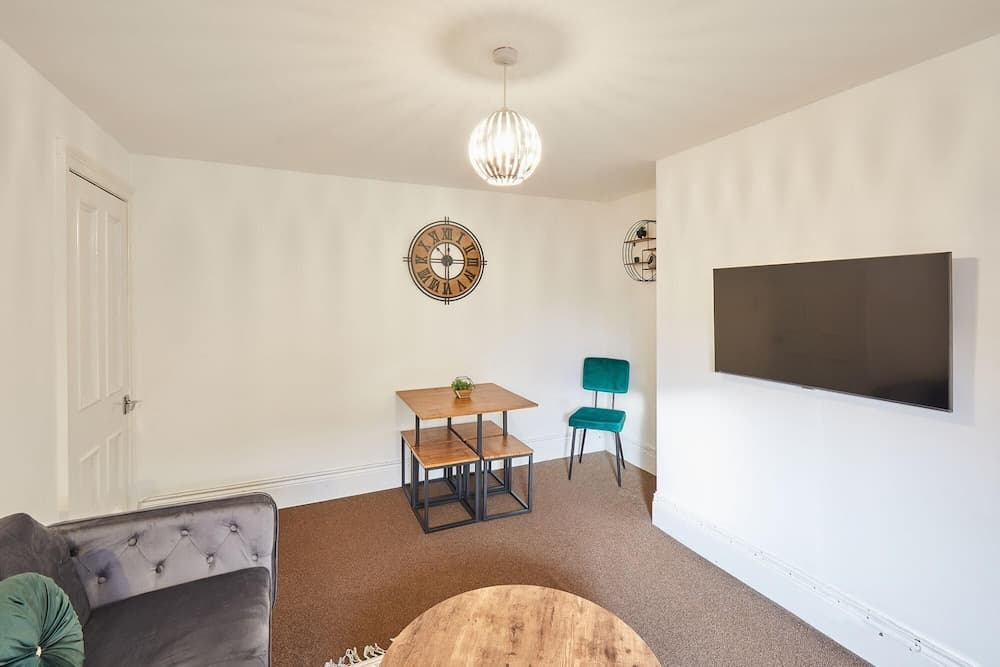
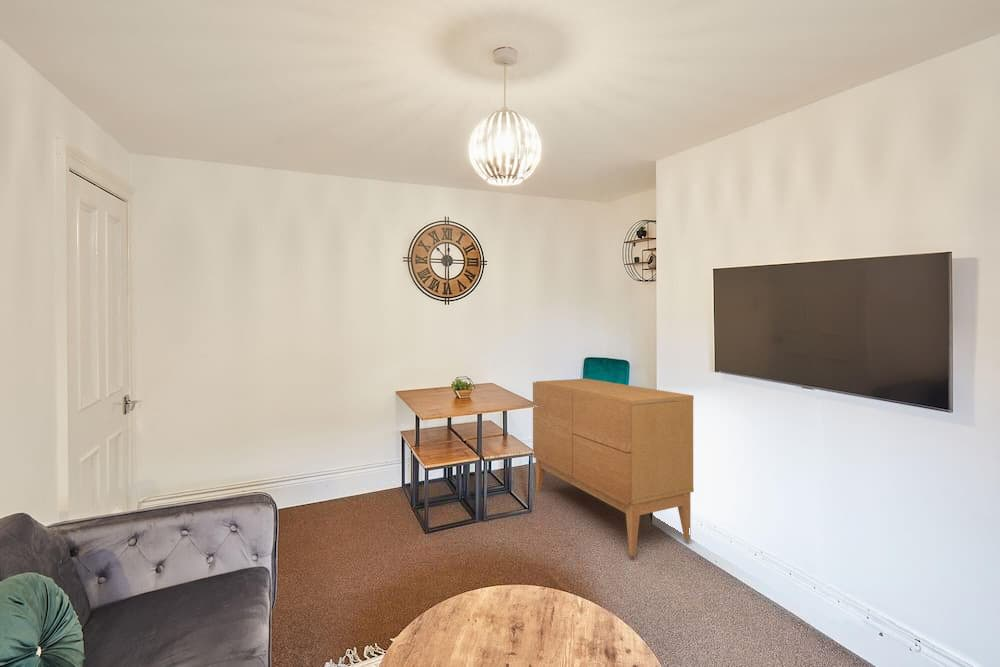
+ sideboard (603, 450)
